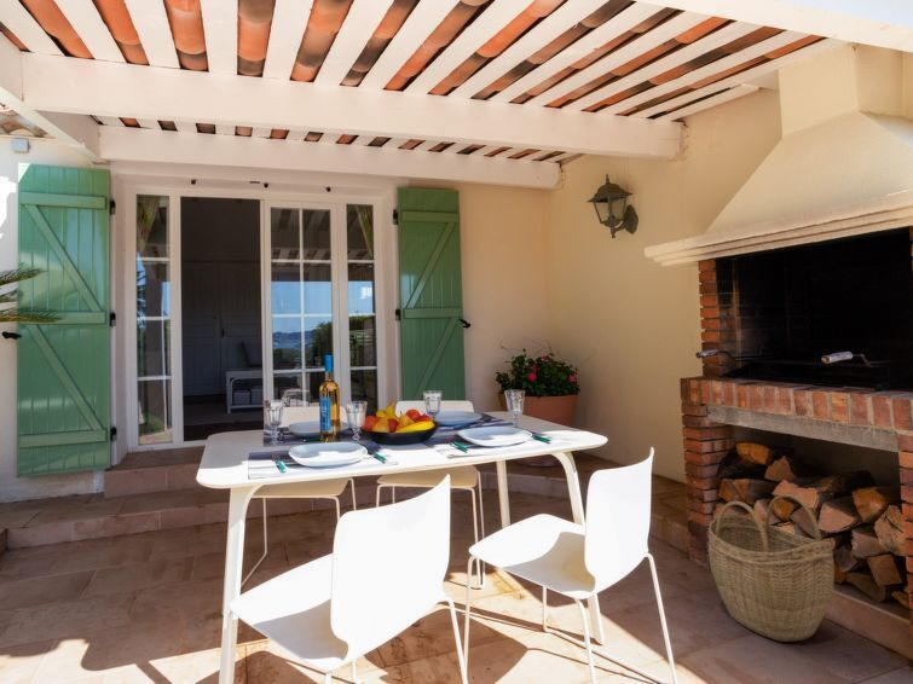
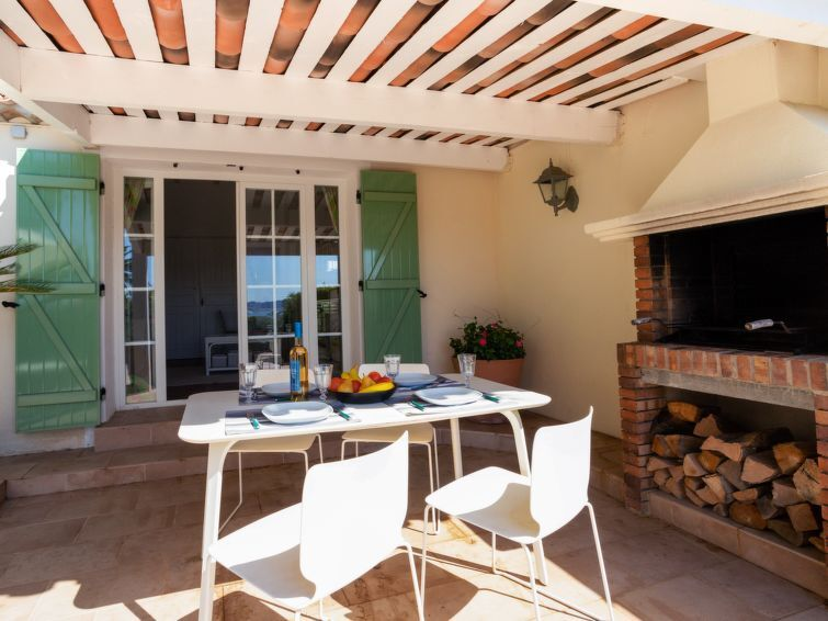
- woven basket (768, 560)
